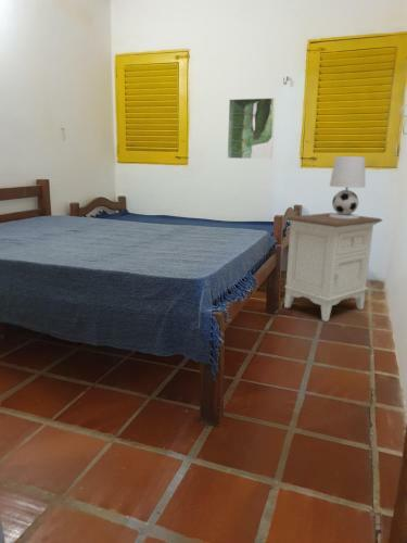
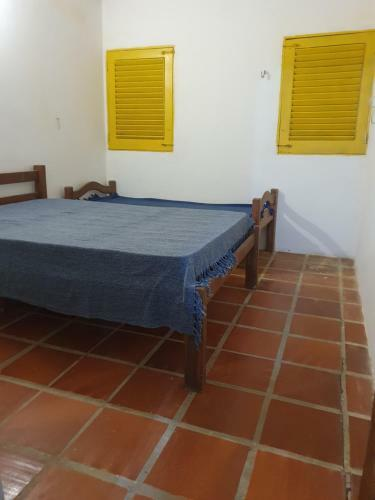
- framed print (250, 129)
- nightstand (330, 264)
- table lamp (346, 187)
